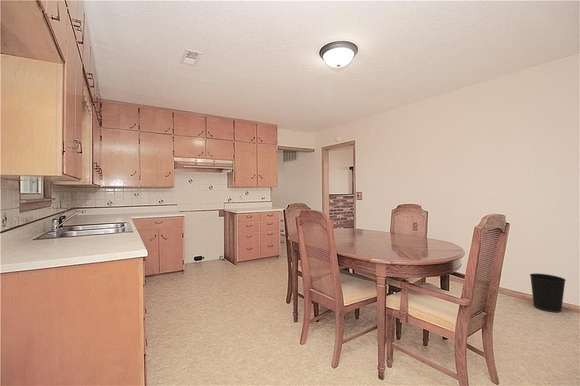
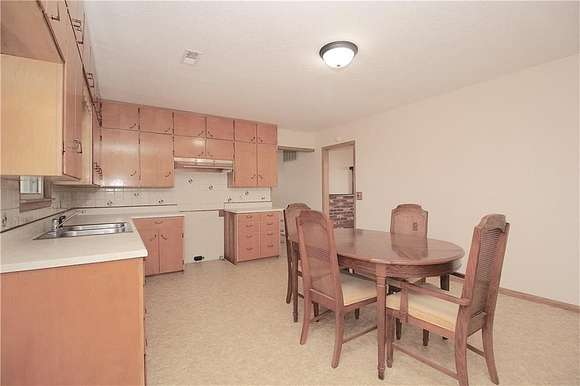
- wastebasket (547, 292)
